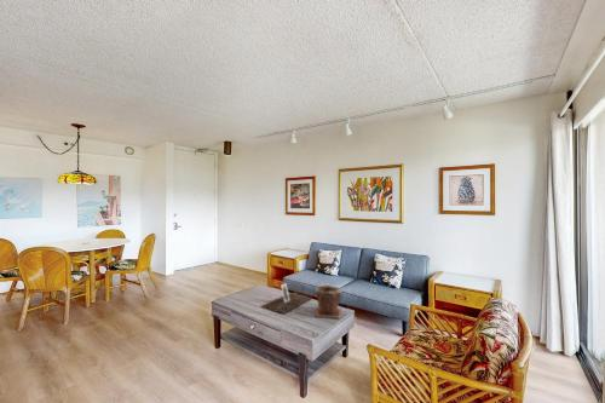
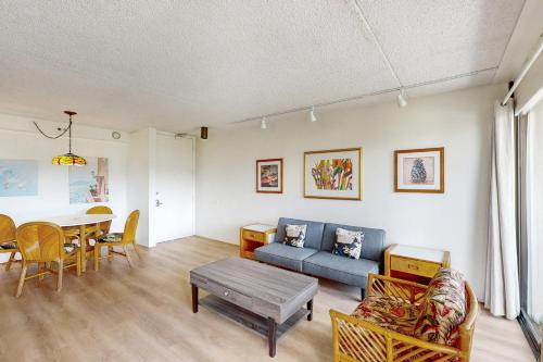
- decorative tray (287, 293)
- plant pot (328, 300)
